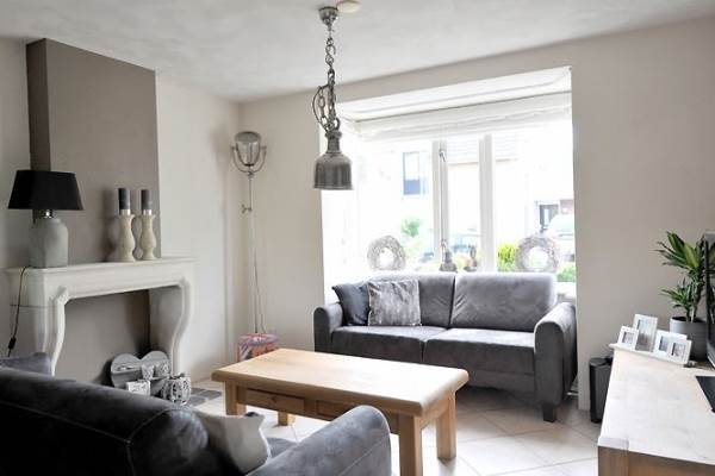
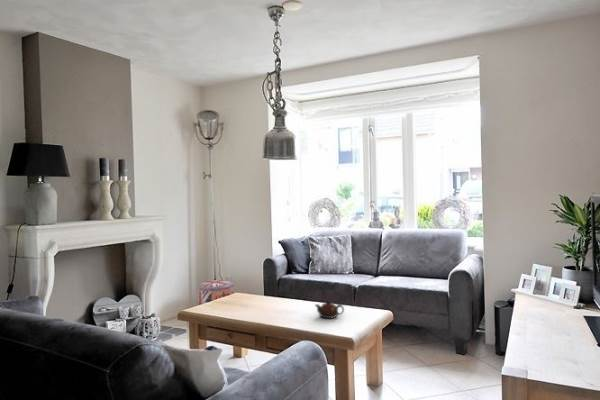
+ teapot (329, 308)
